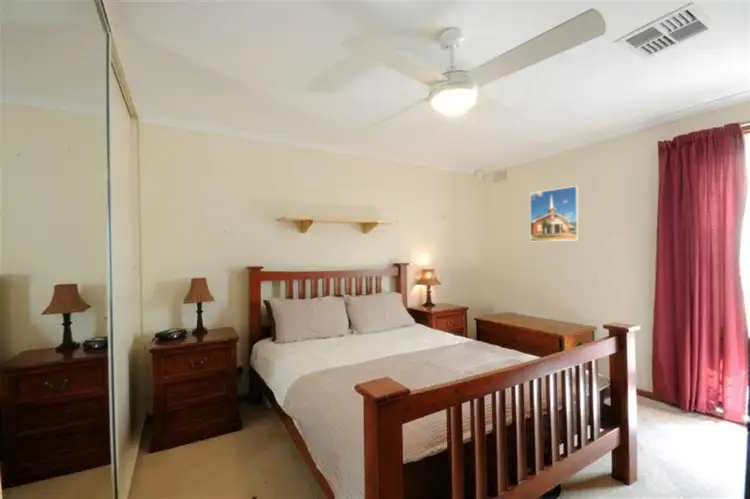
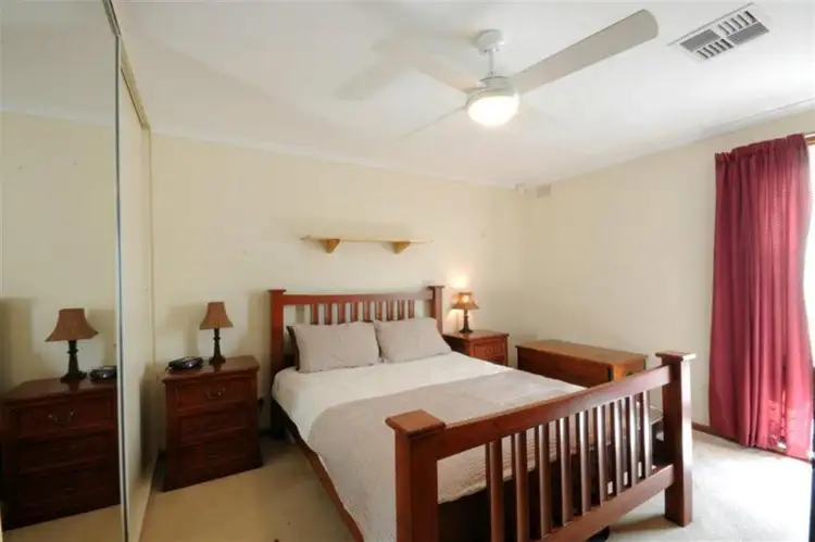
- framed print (552, 215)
